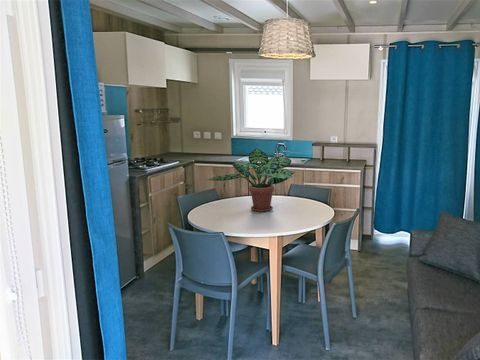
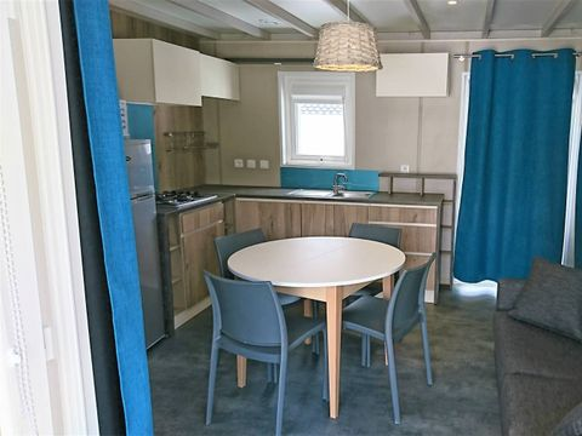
- potted plant (264, 176)
